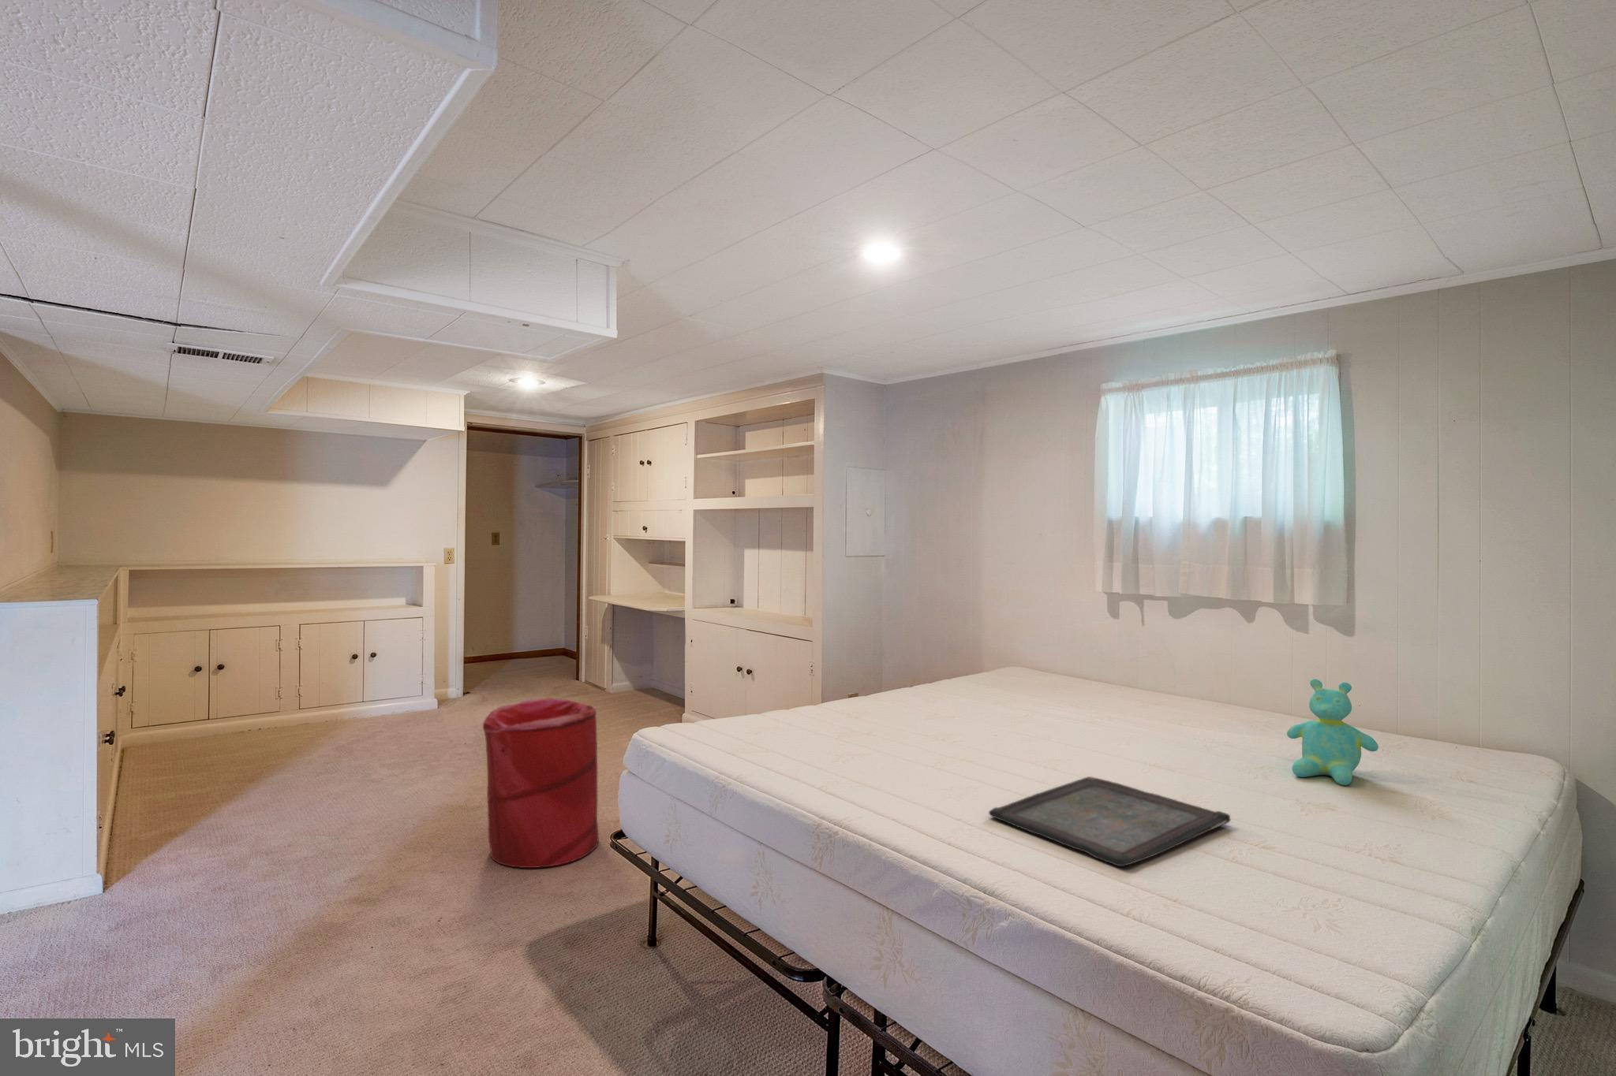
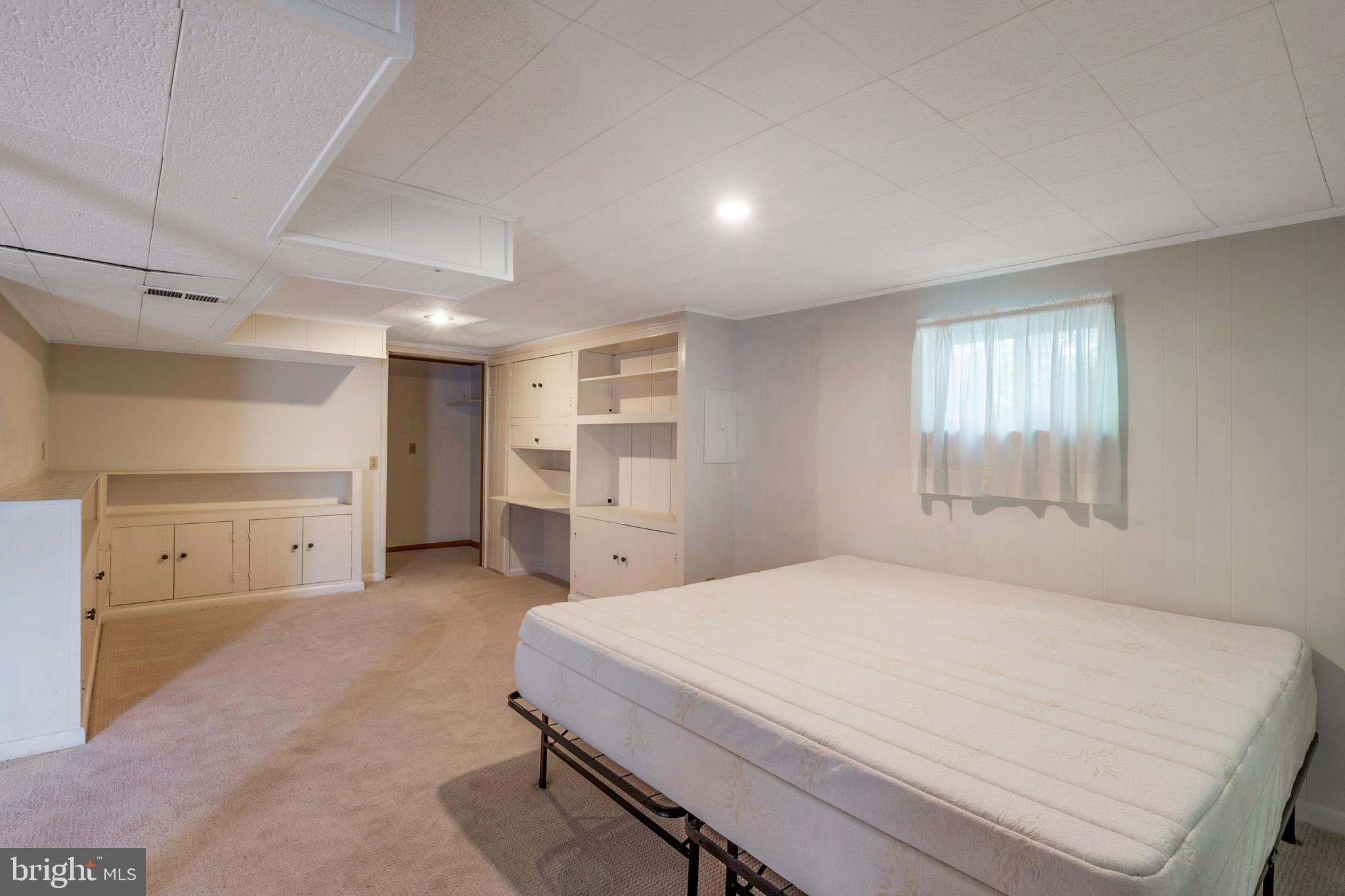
- teddy bear (1328, 729)
- laundry hamper (542, 777)
- serving tray (1104, 814)
